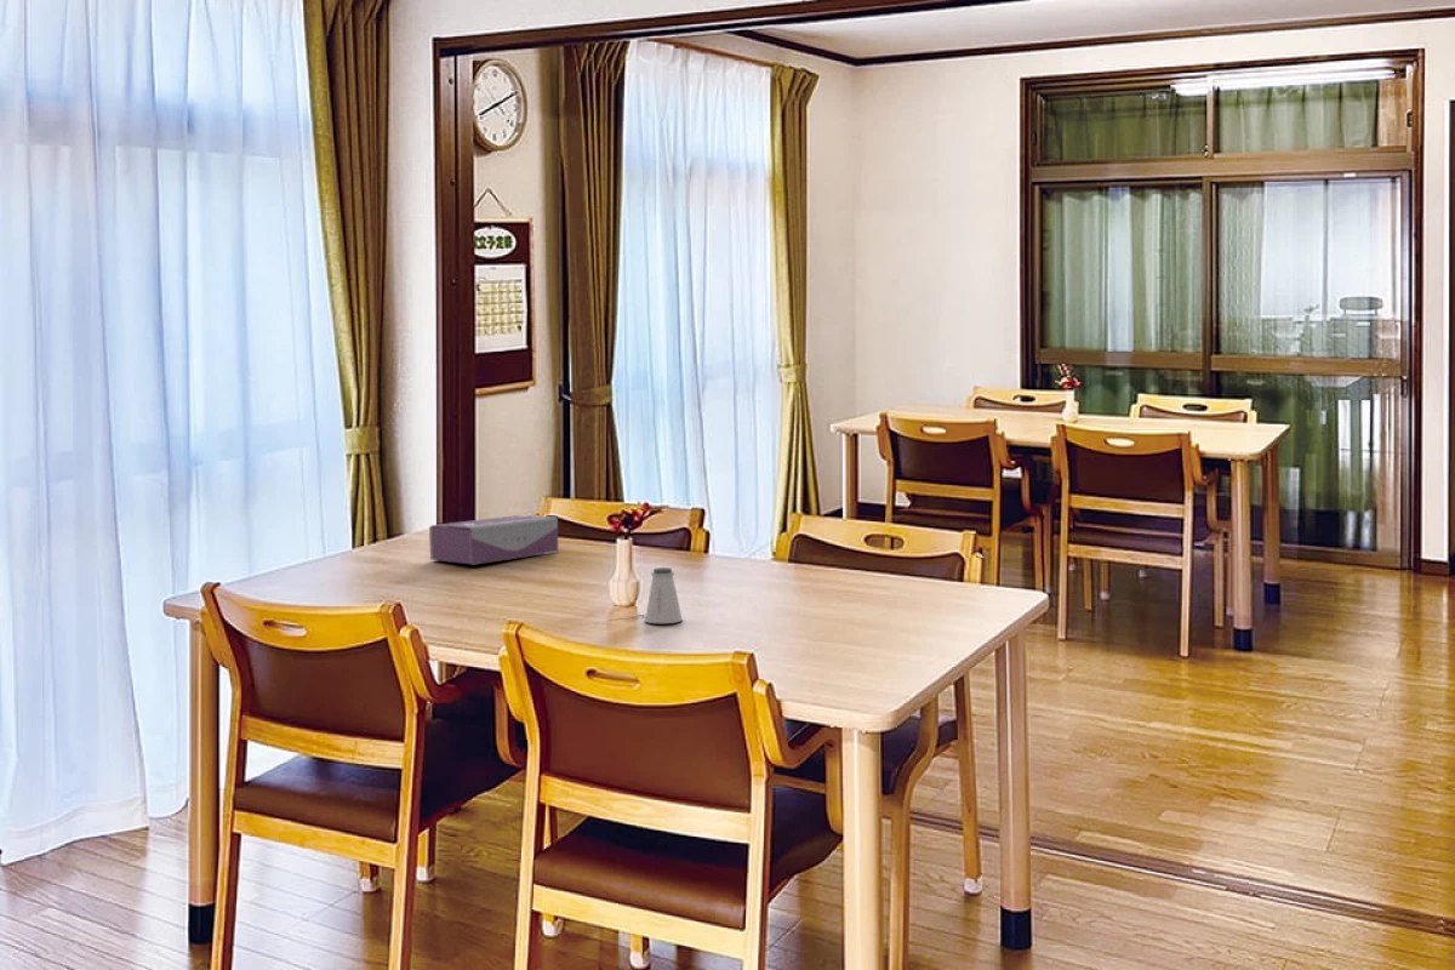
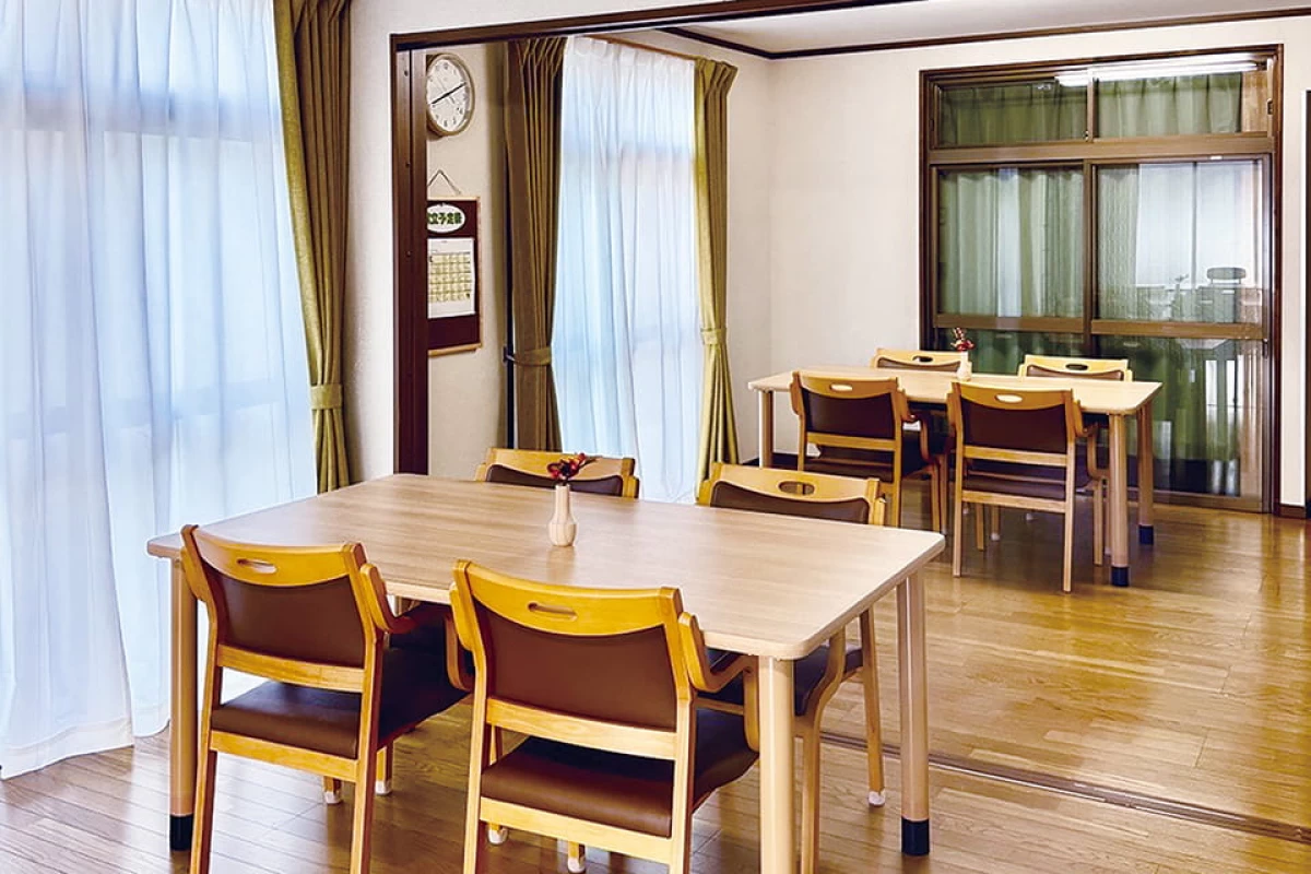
- saltshaker (662, 594)
- tissue box (495, 537)
